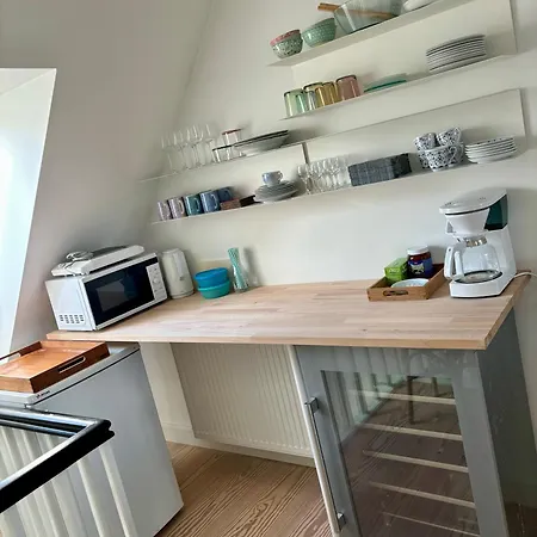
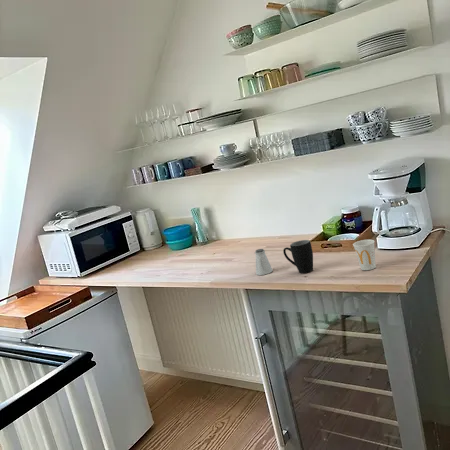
+ cup (366, 255)
+ mug (298, 257)
+ saltshaker (261, 261)
